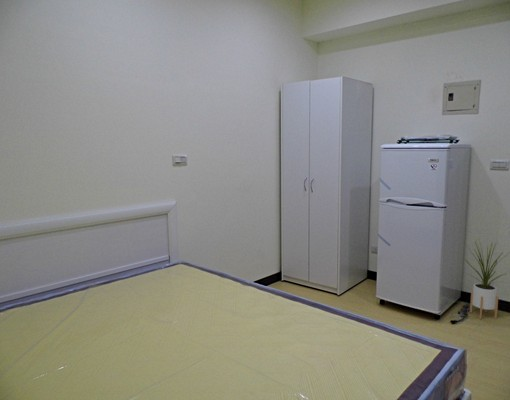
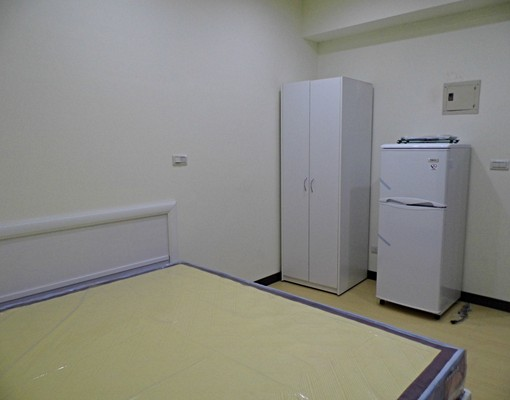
- house plant (486, 277)
